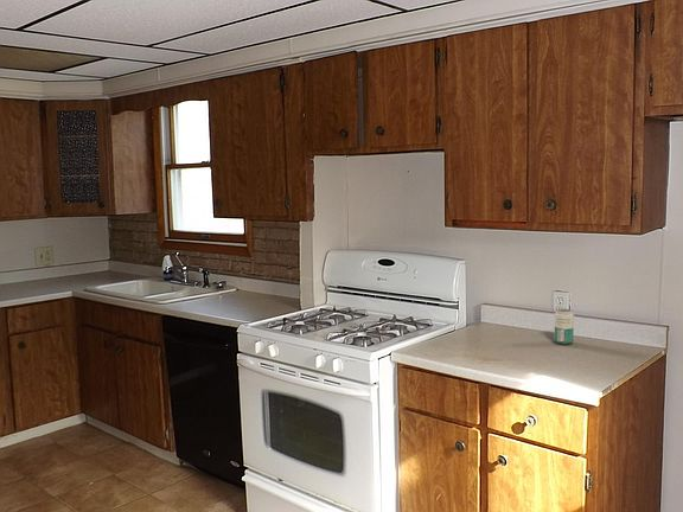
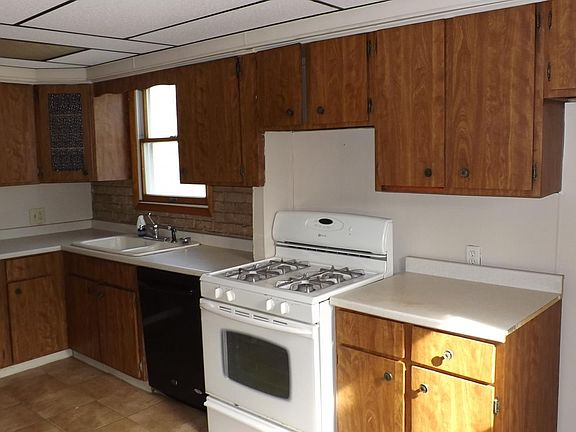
- beverage can (563, 326)
